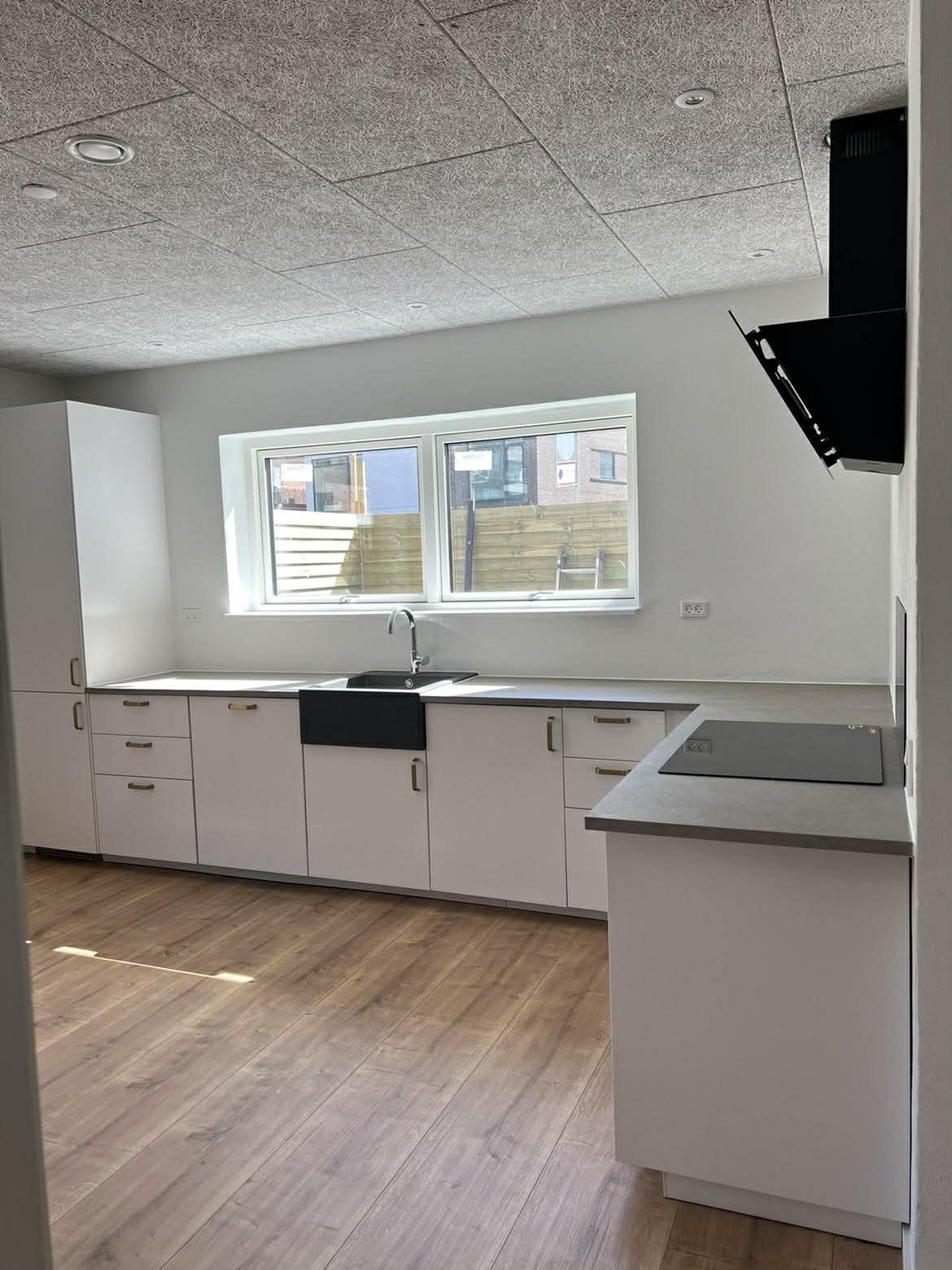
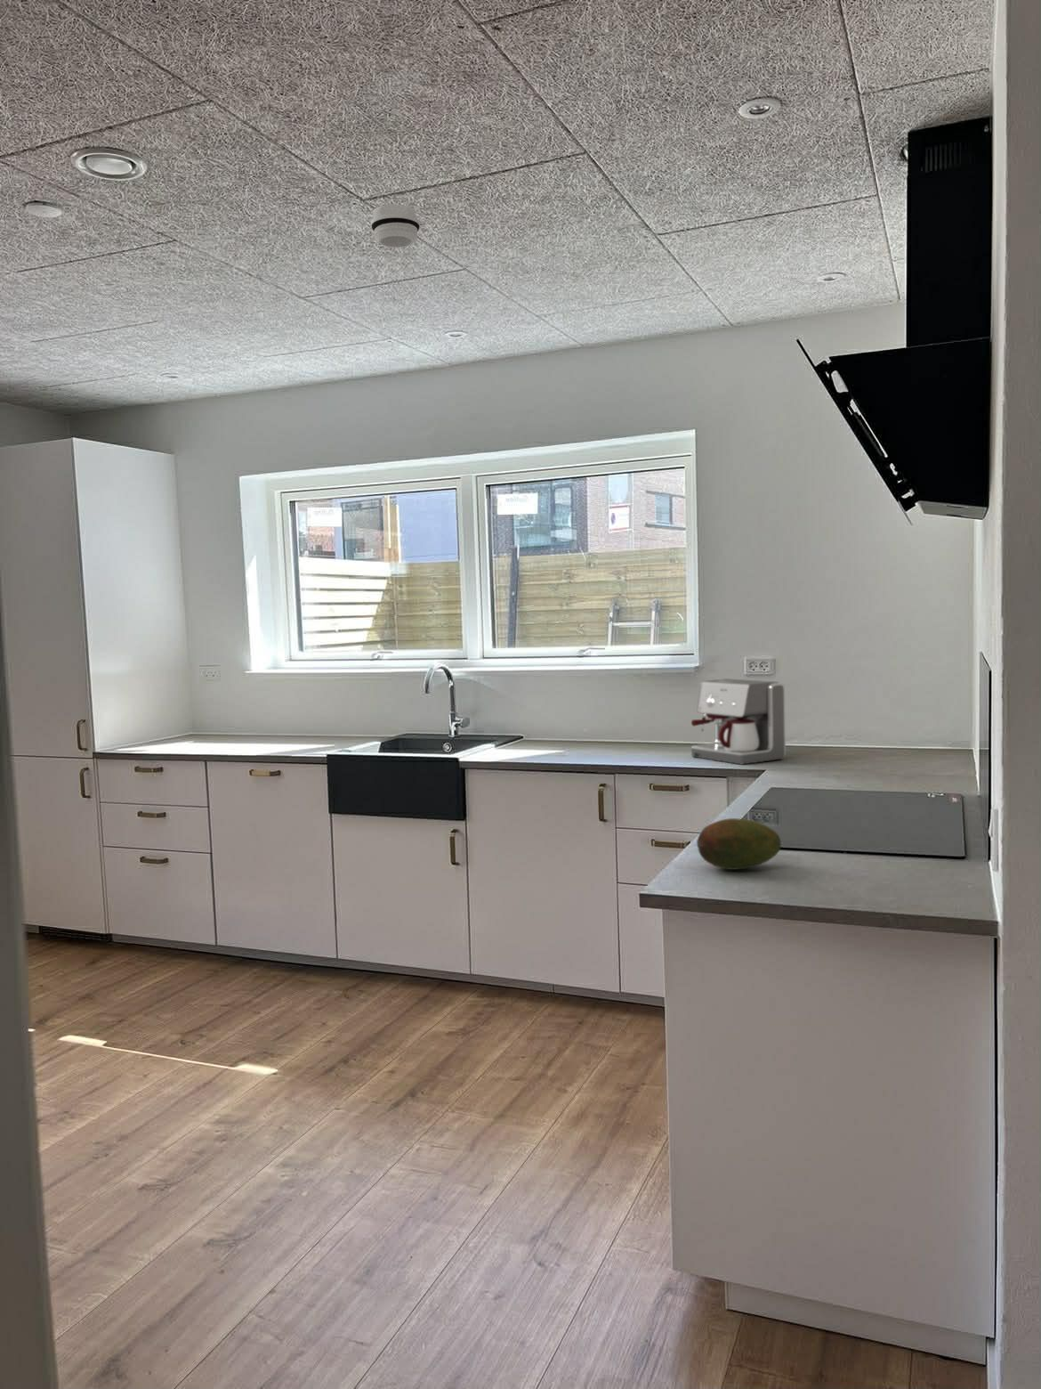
+ fruit (738, 843)
+ smoke detector (395, 226)
+ coffee maker (737, 720)
